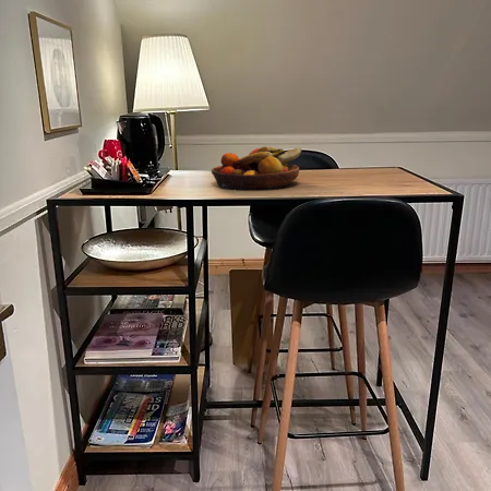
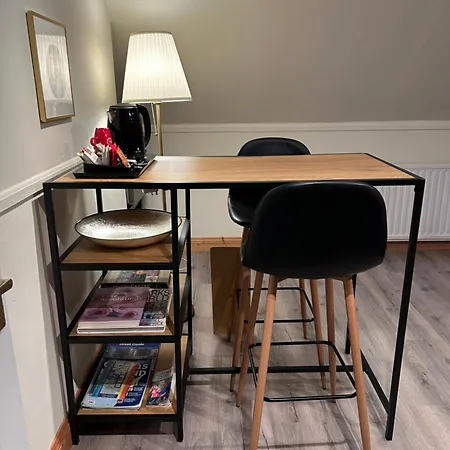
- fruit bowl (255, 164)
